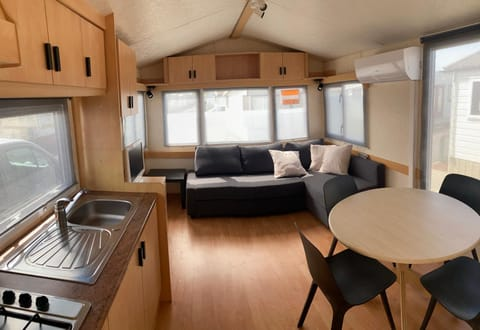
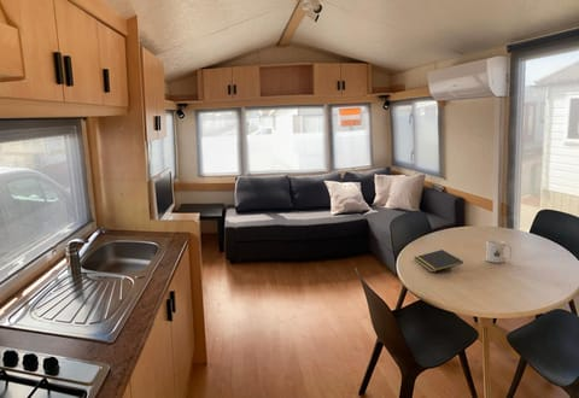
+ notepad (437, 259)
+ mug (498, 251)
